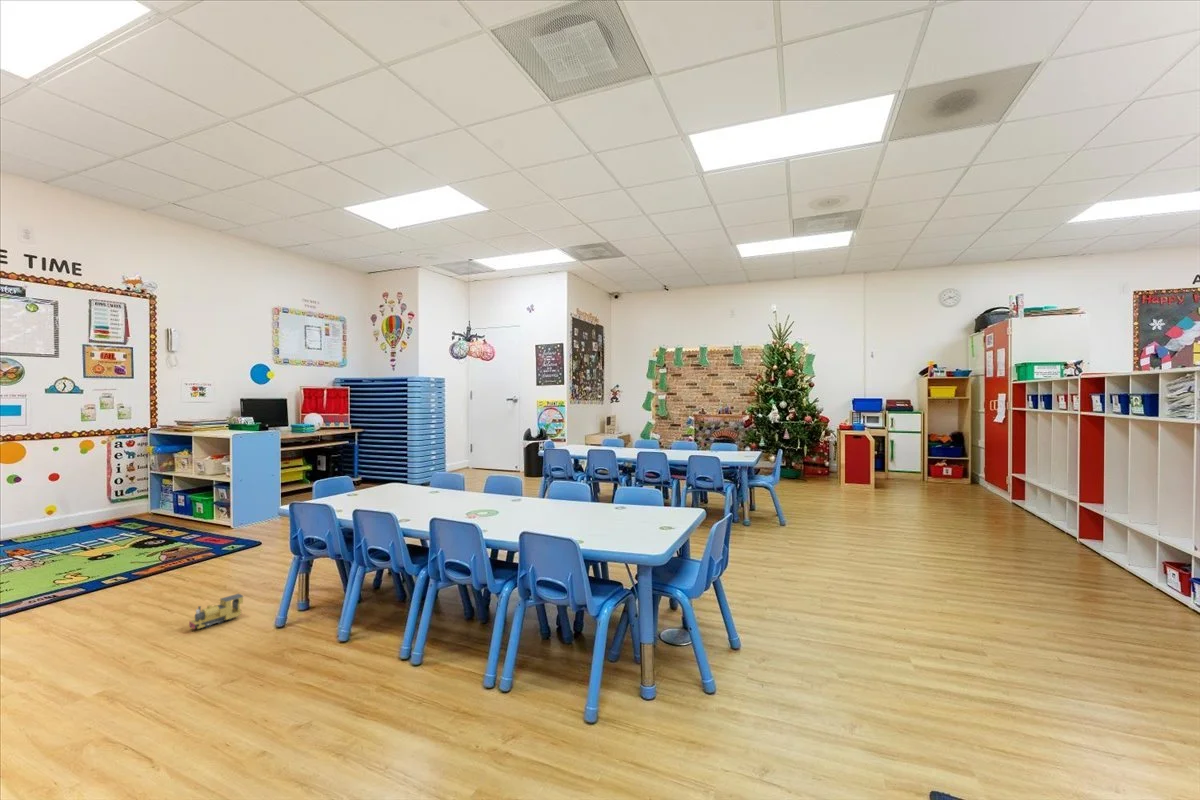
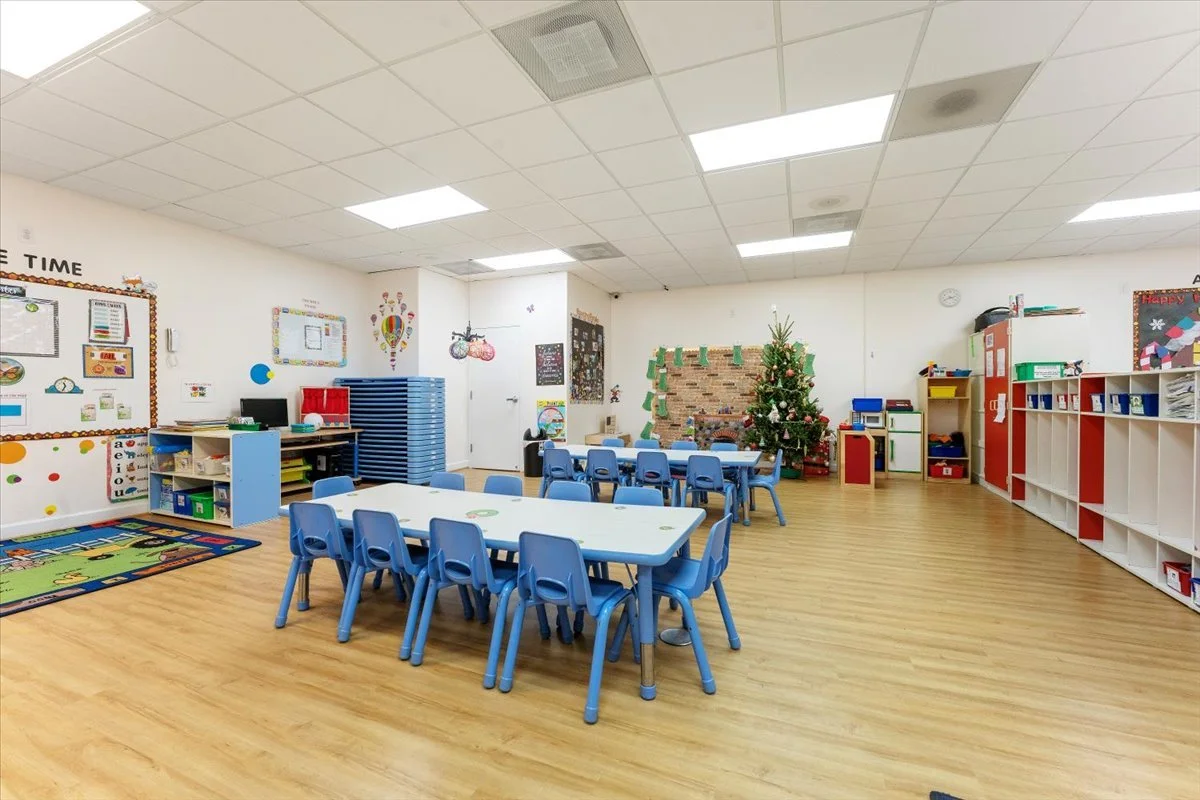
- toy train (216, 612)
